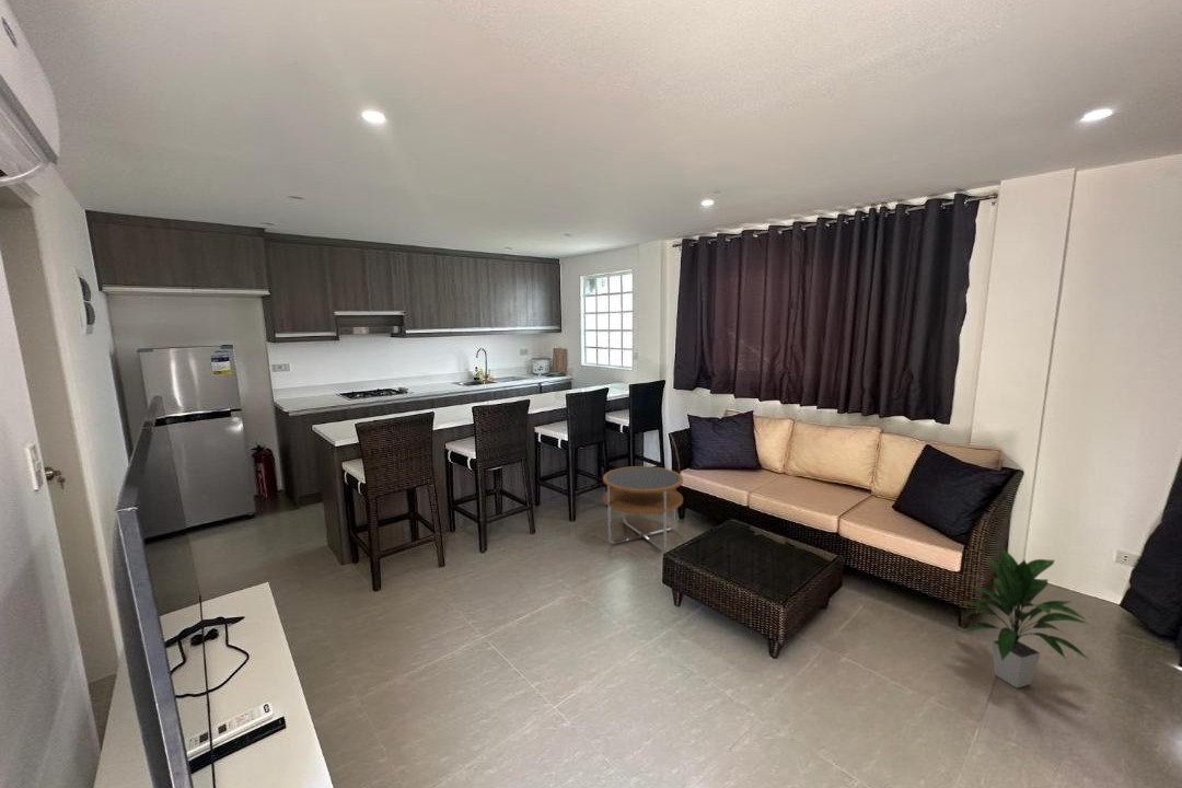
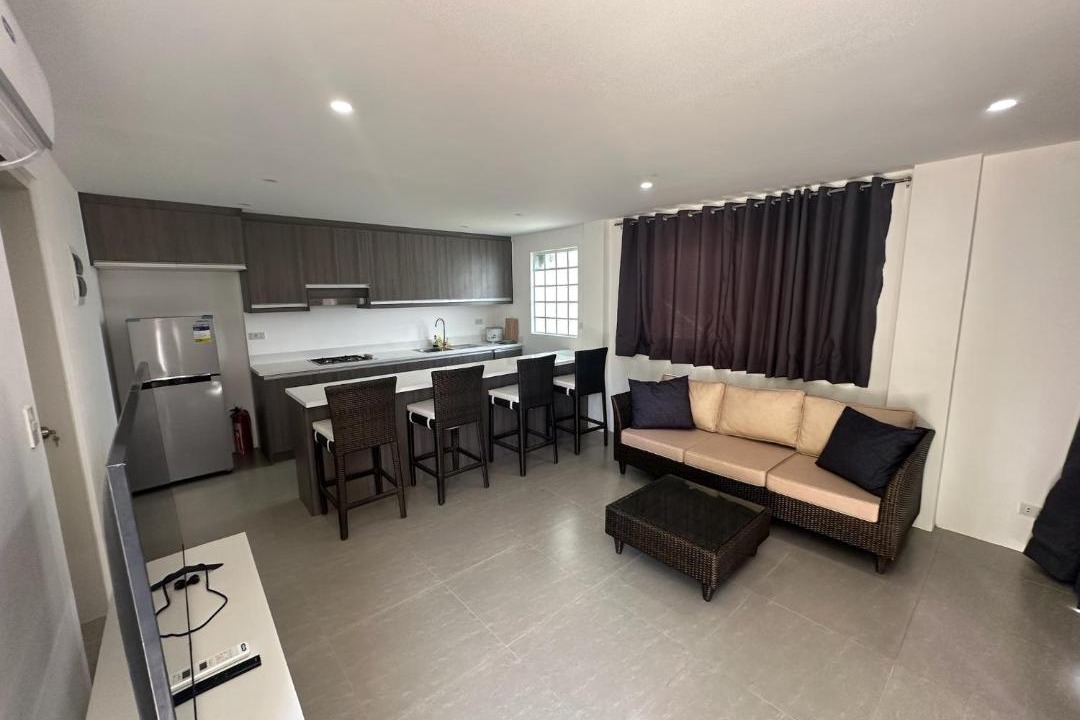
- side table (642, 507)
- indoor plant (1016, 615)
